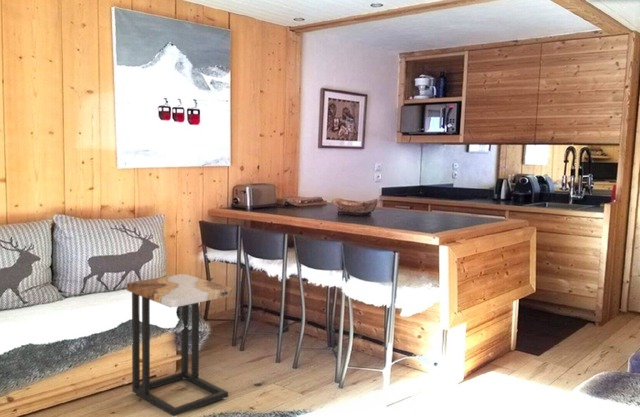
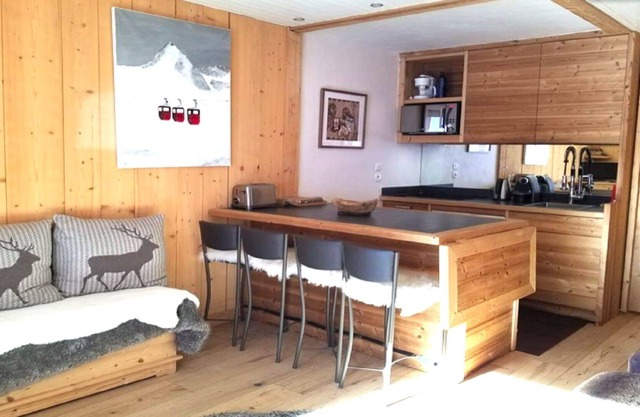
- side table (181, 340)
